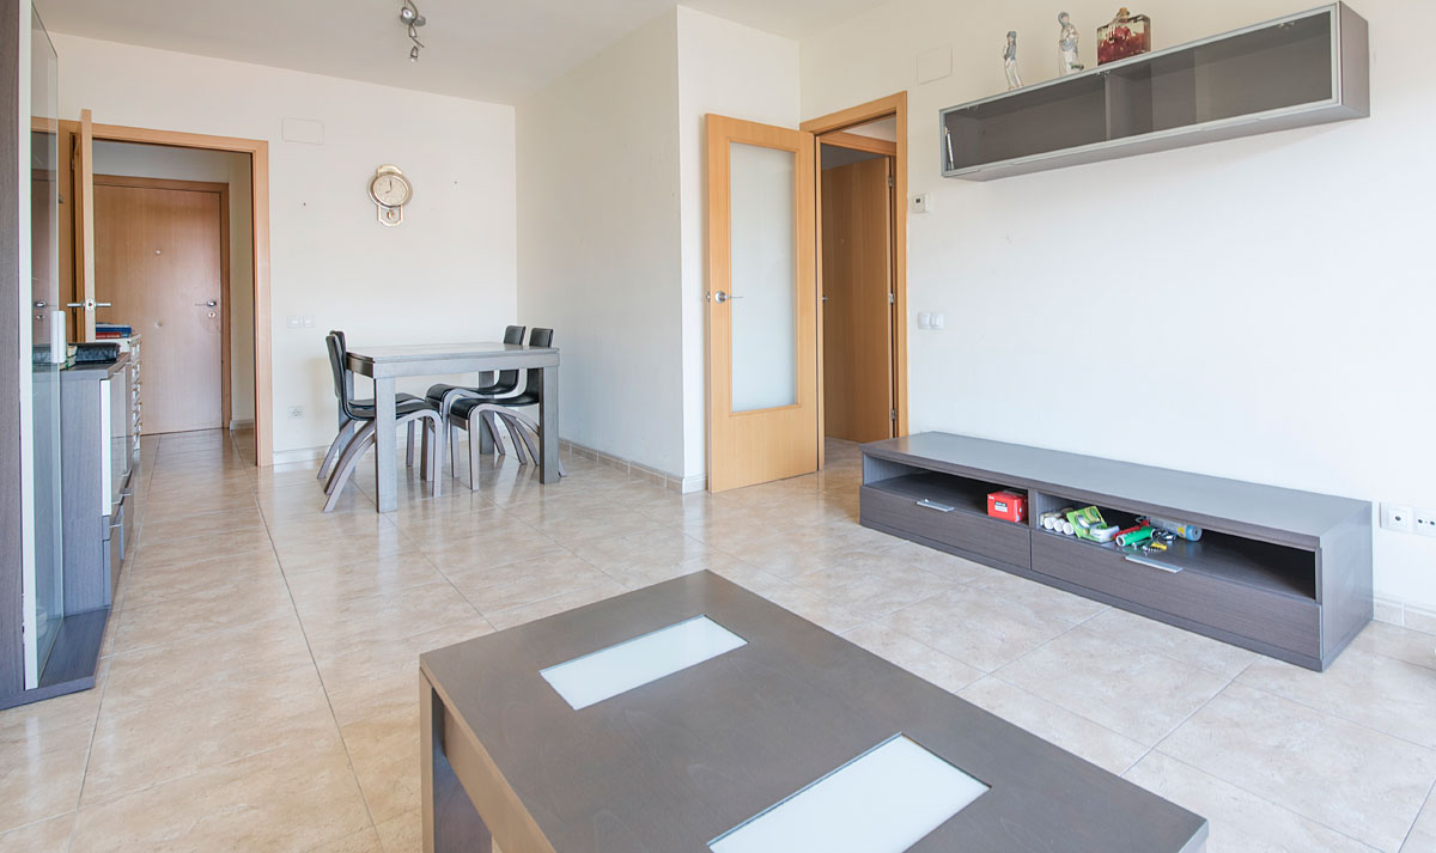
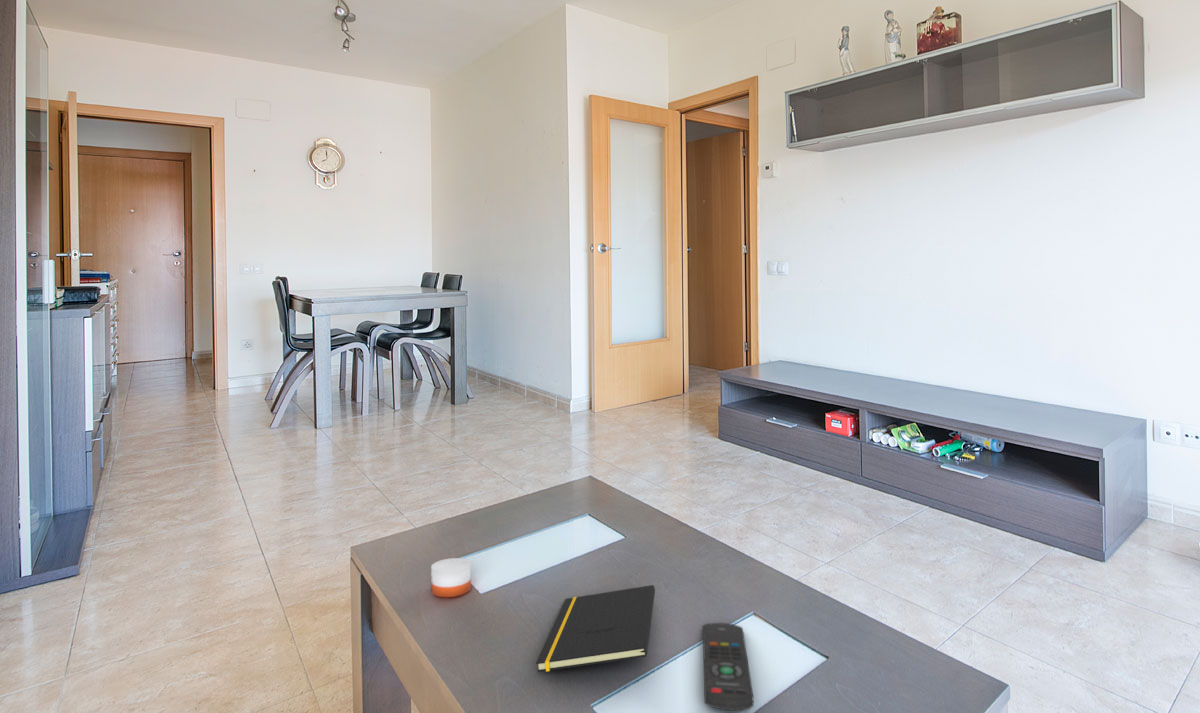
+ remote control (725, 661)
+ candle (451, 563)
+ notepad (601, 624)
